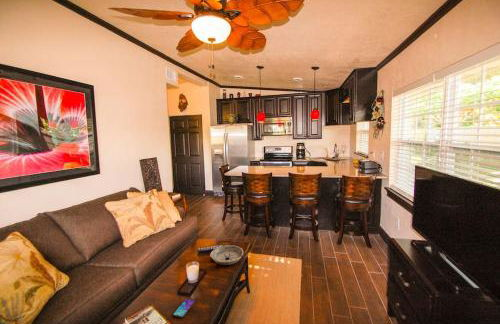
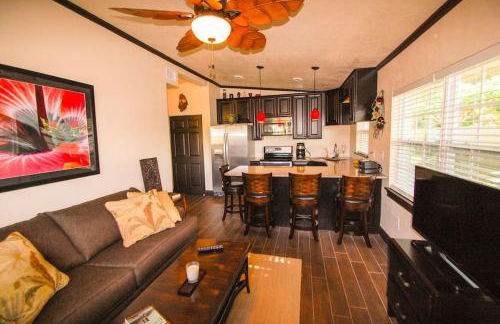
- smartphone (184, 307)
- bowl (227, 255)
